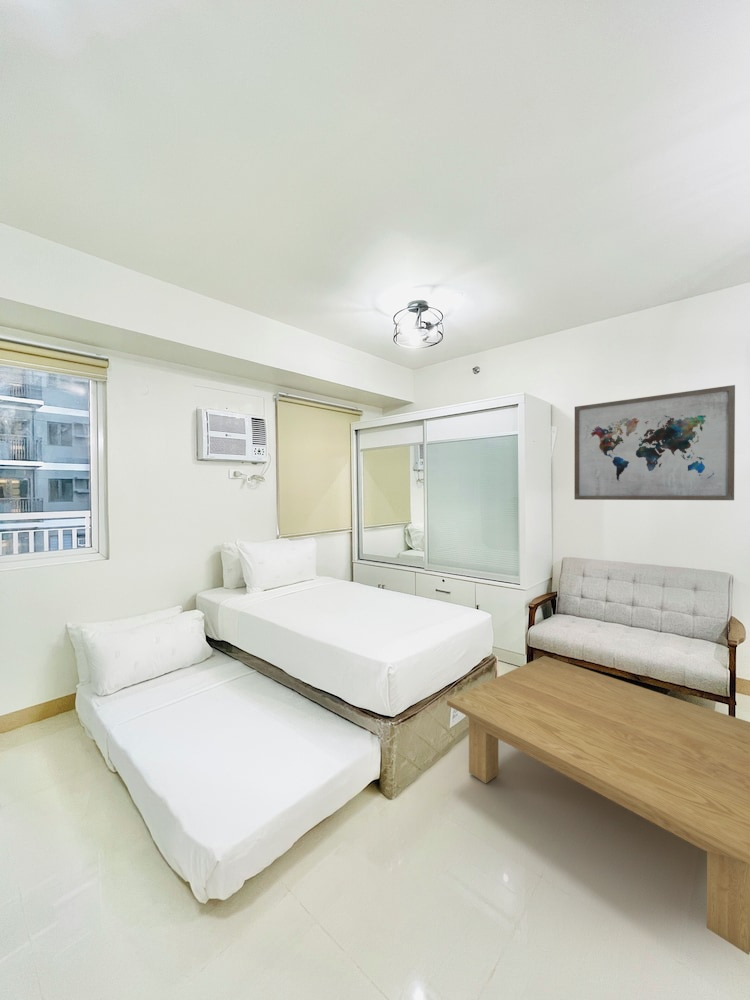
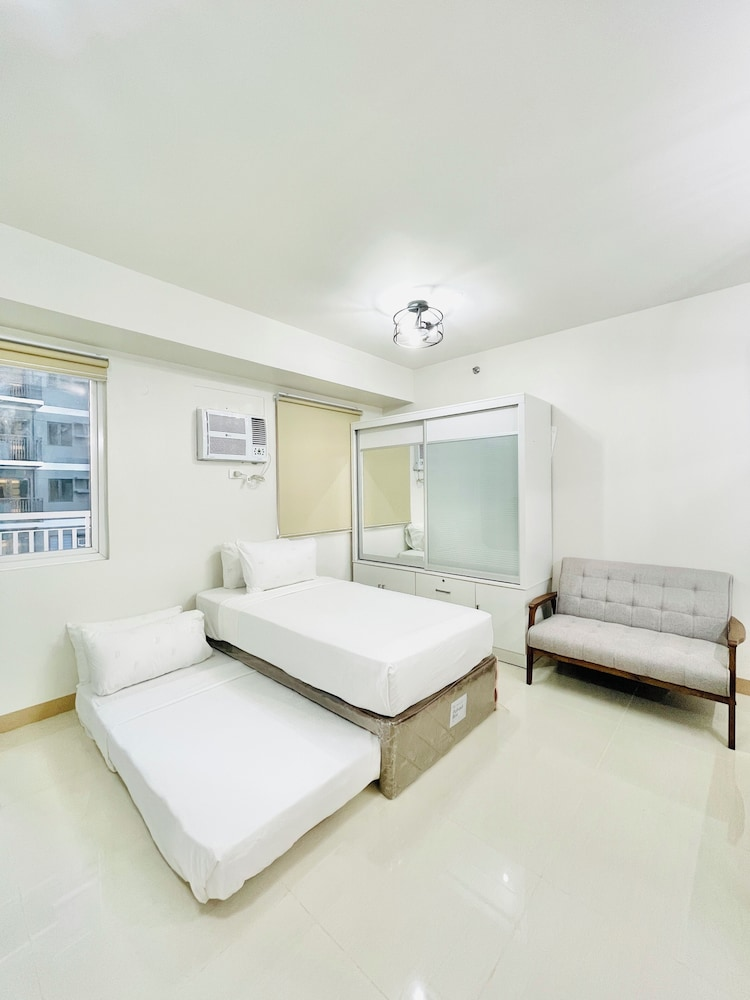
- wall art (646, 448)
- coffee table (615, 759)
